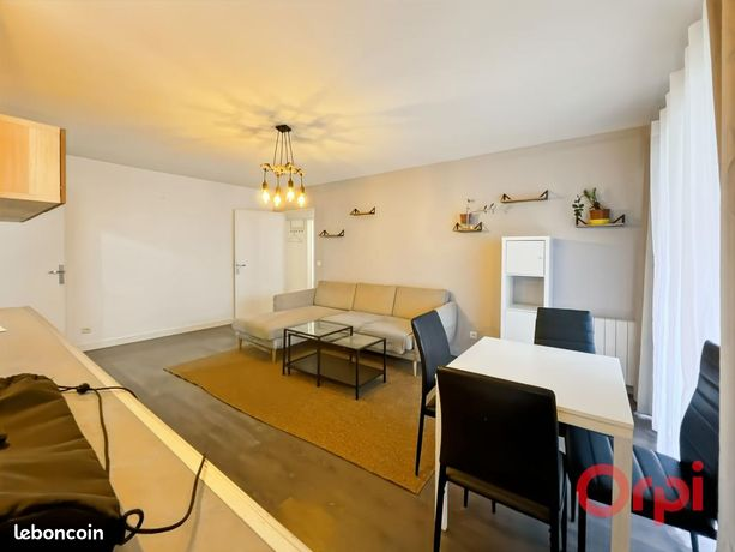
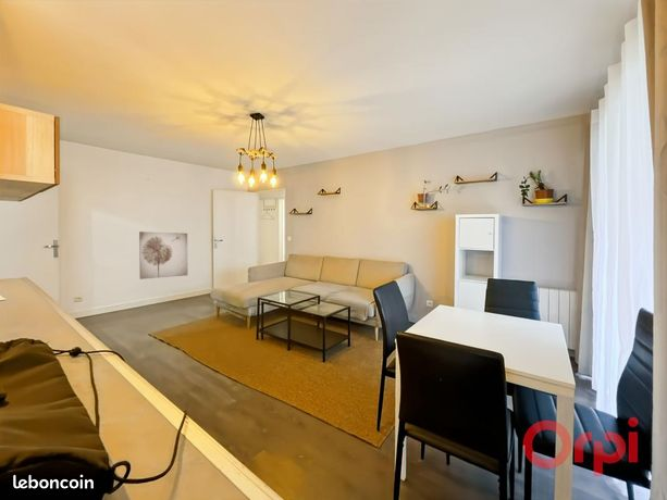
+ wall art (164, 254)
